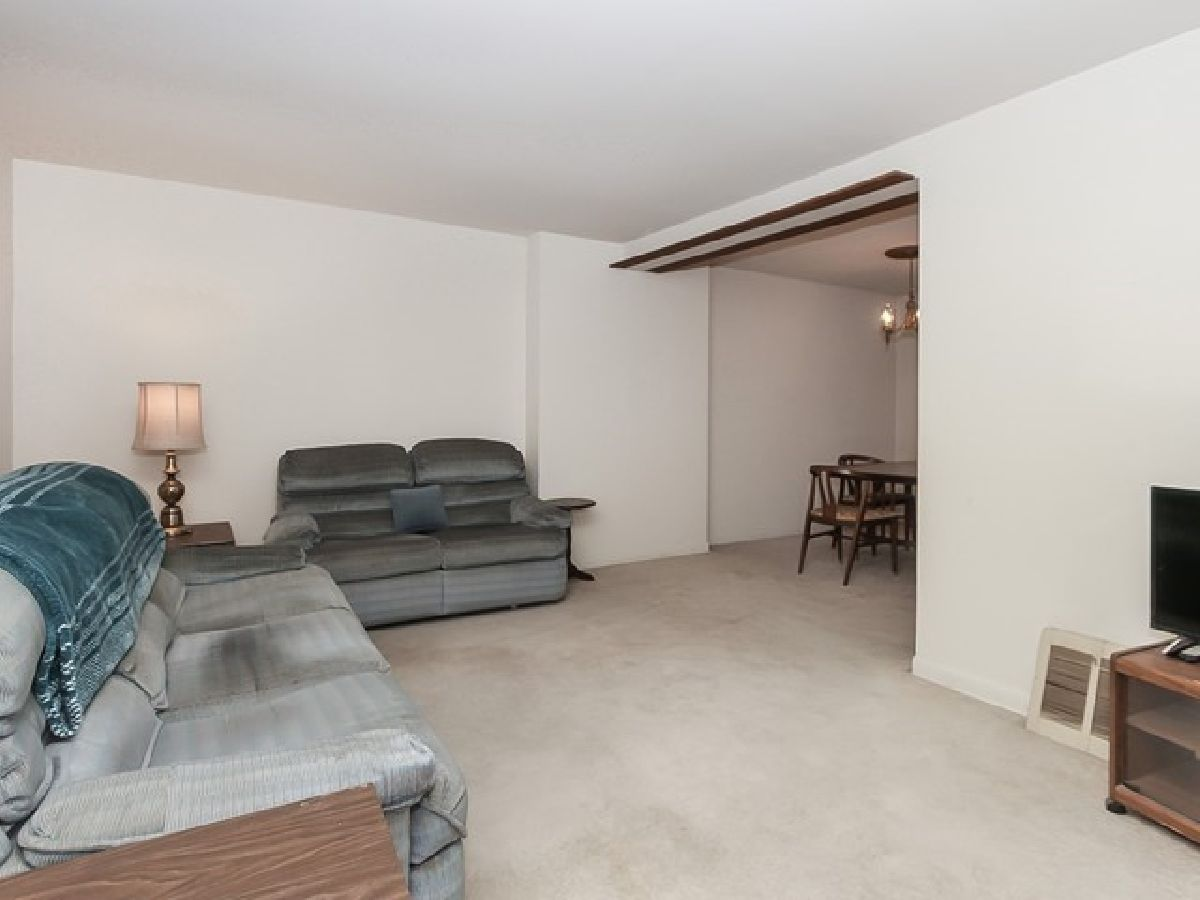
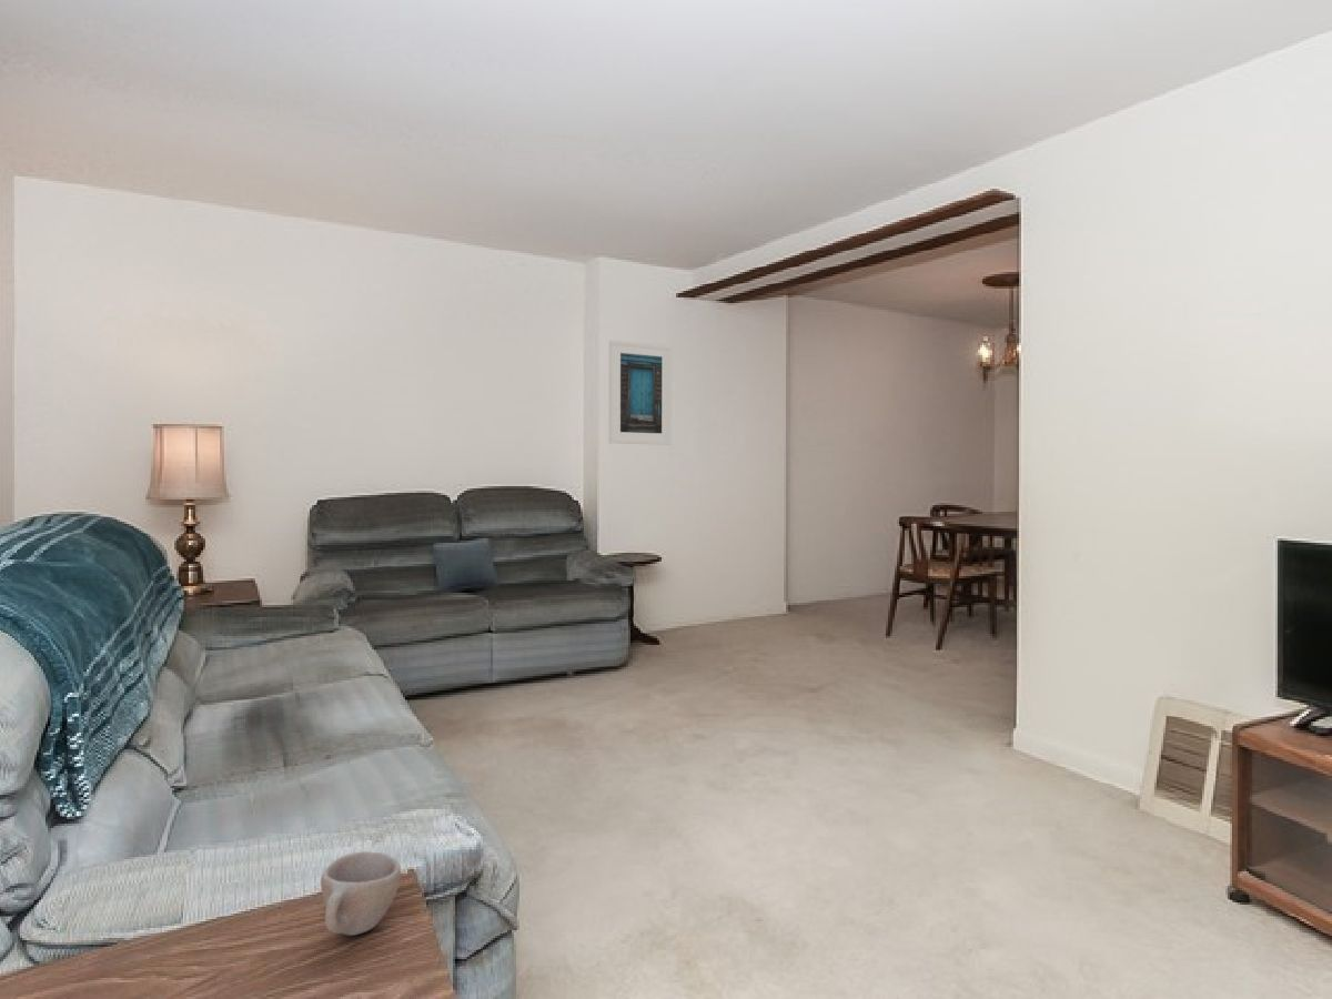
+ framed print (640, 393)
+ cup (356, 901)
